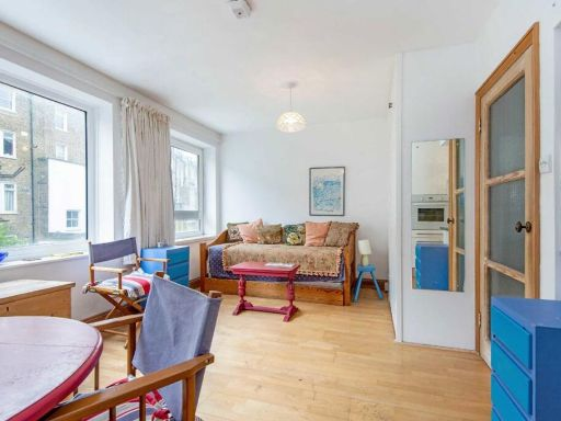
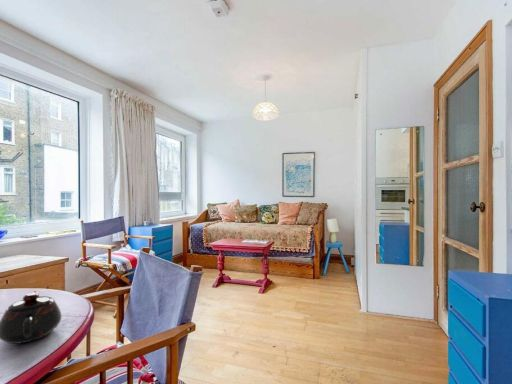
+ teapot (31, 313)
